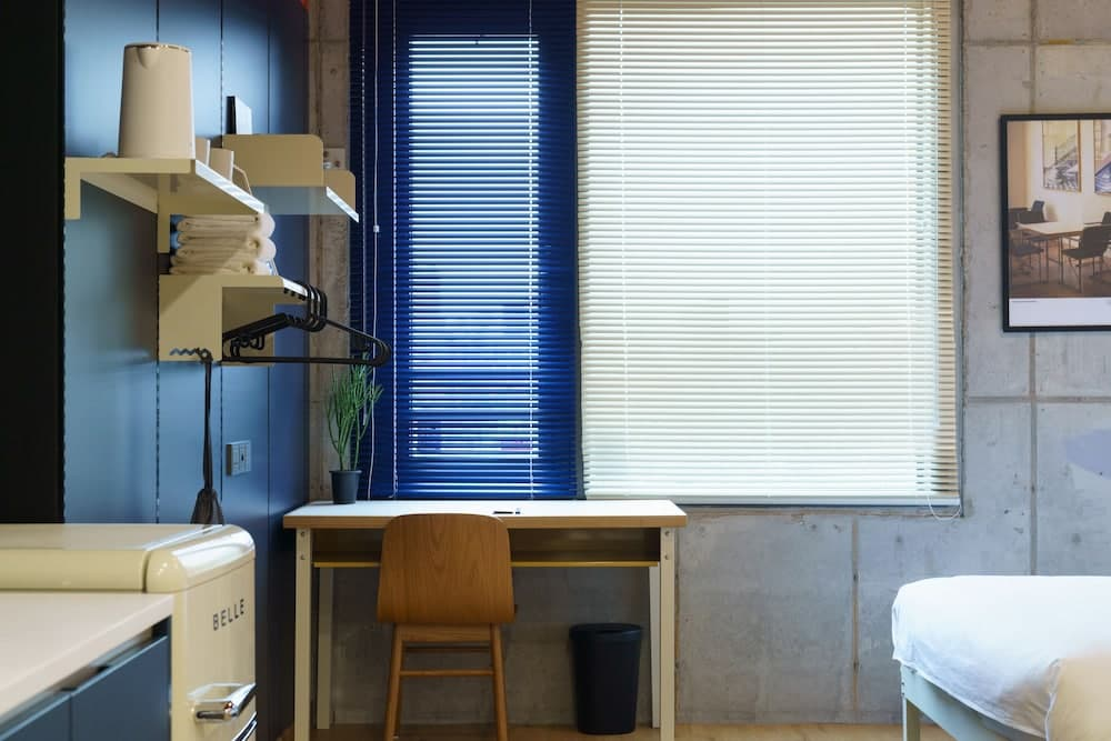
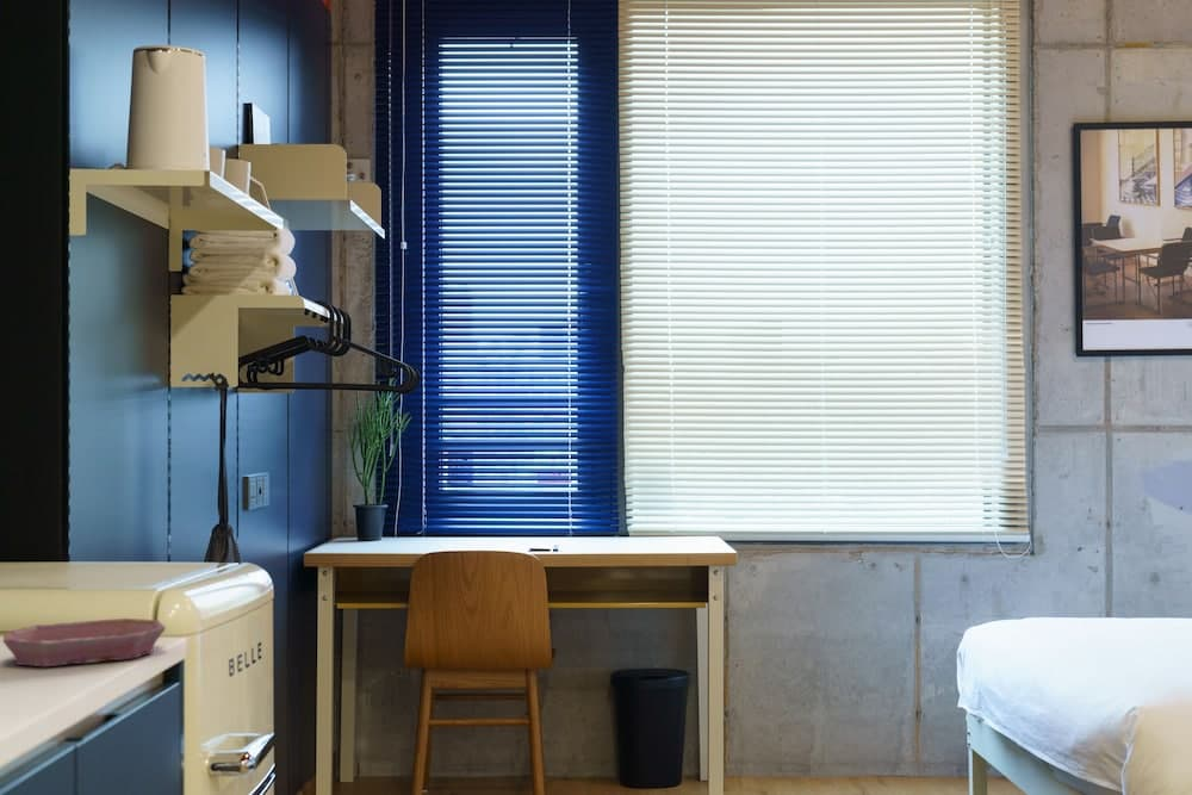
+ bowl (85, 641)
